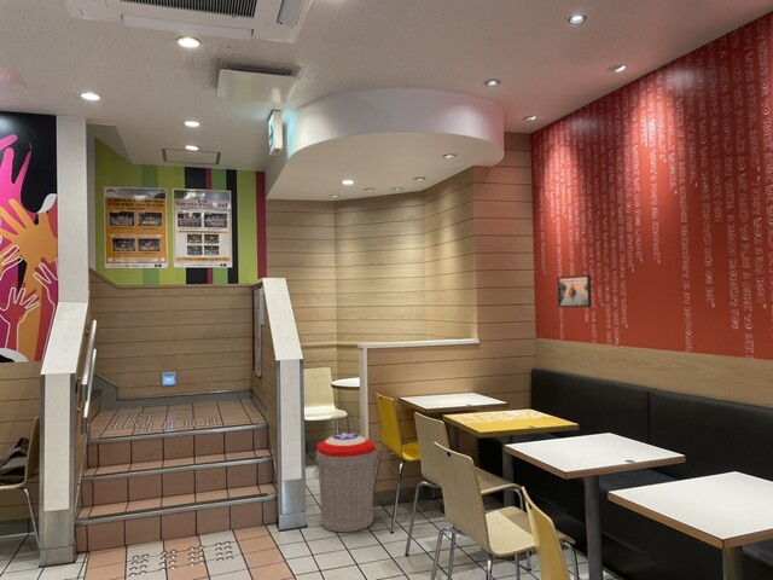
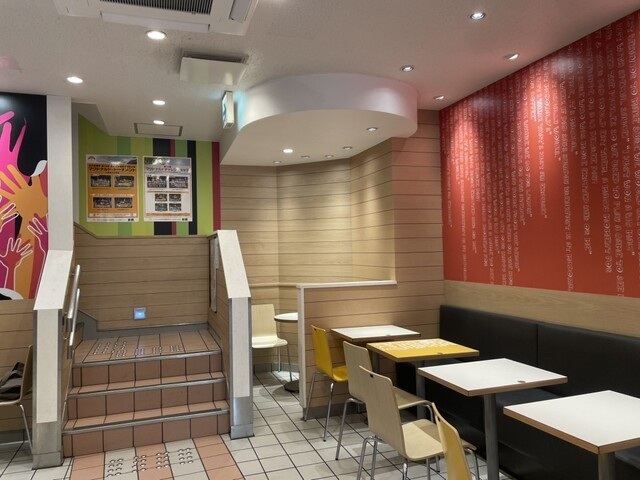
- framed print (574, 291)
- trash can (345, 478)
